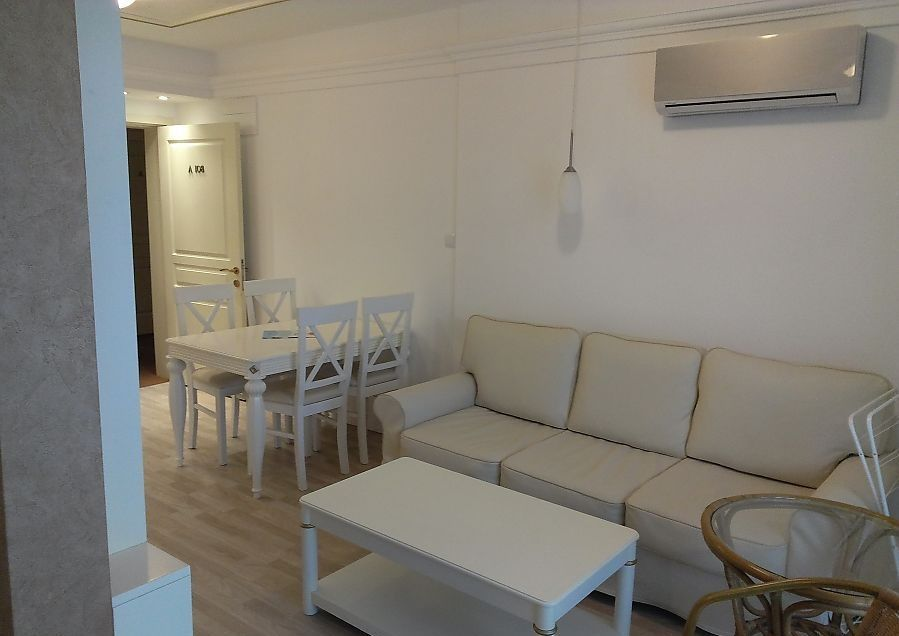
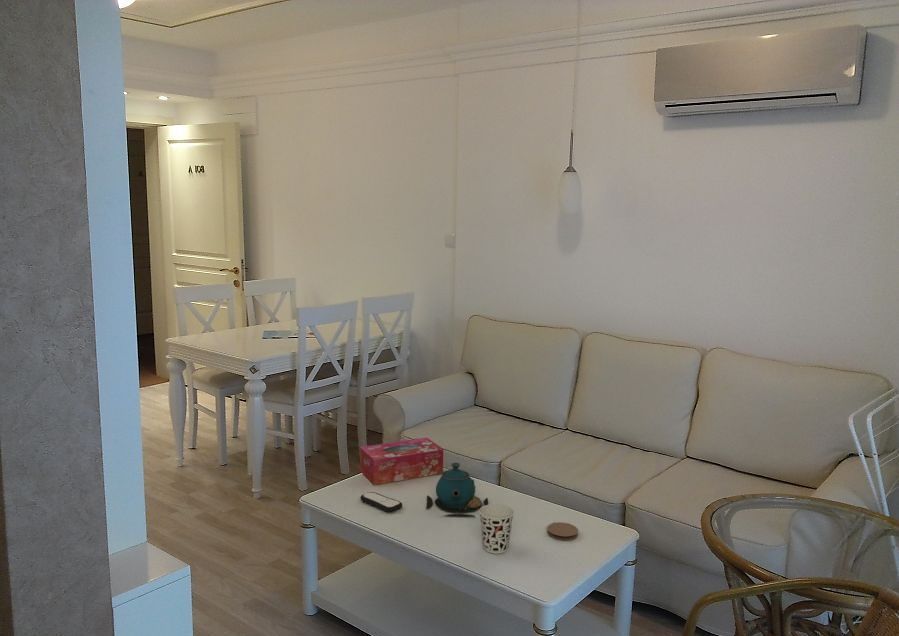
+ remote control (380, 501)
+ coaster (562, 531)
+ tissue box (401, 460)
+ cup (496, 529)
+ teapot (457, 483)
